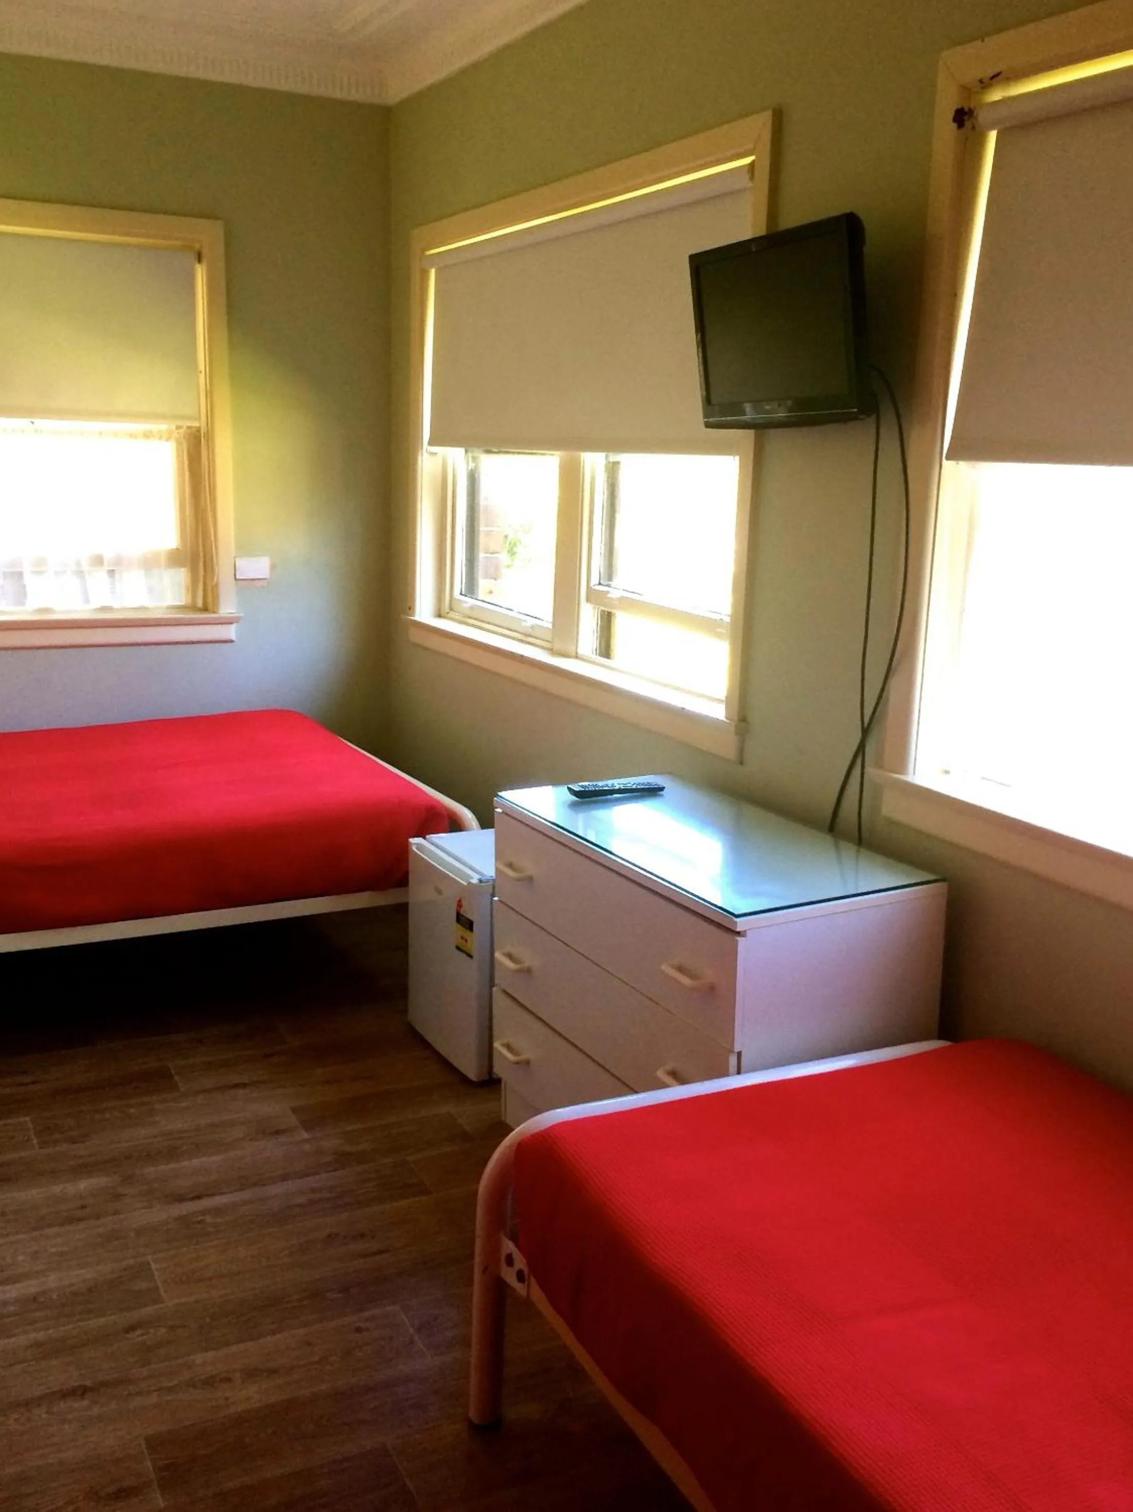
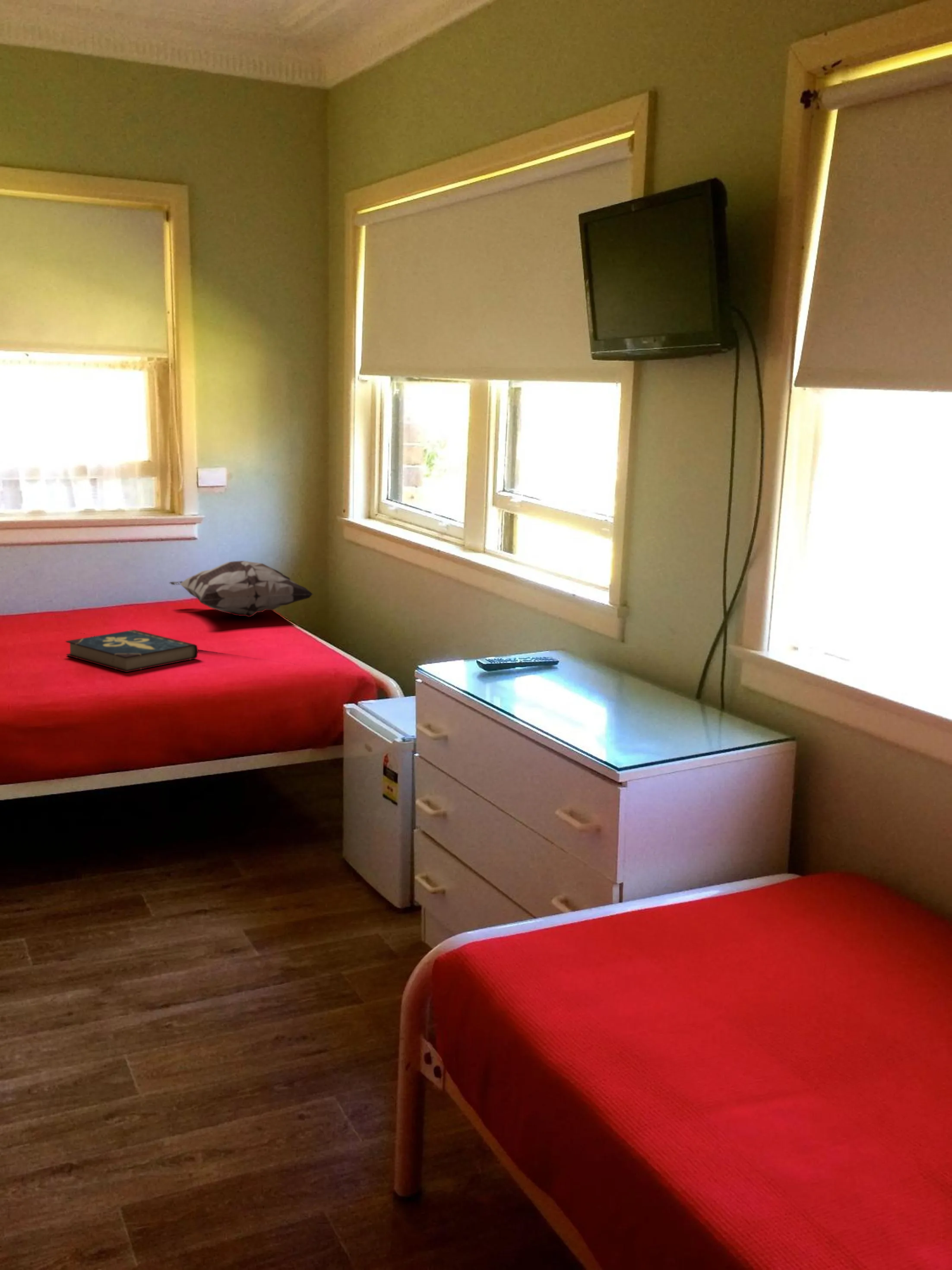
+ decorative pillow (239, 588)
+ book (132, 649)
